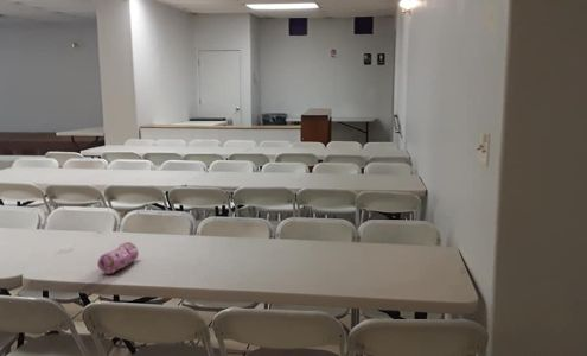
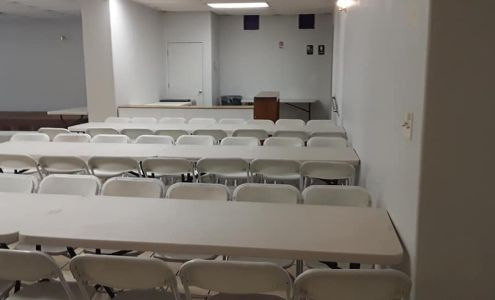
- pencil case (117, 258)
